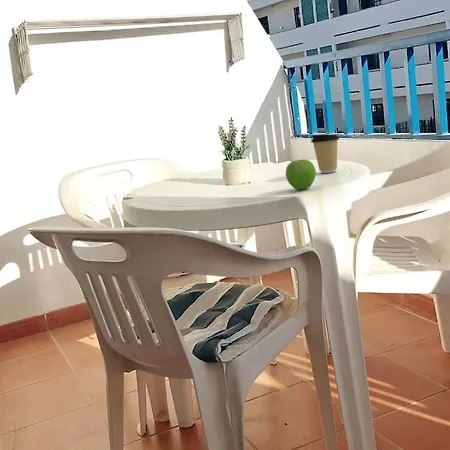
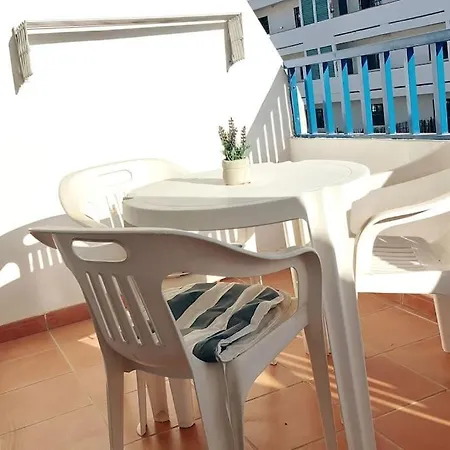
- coffee cup (326, 153)
- fruit (300, 174)
